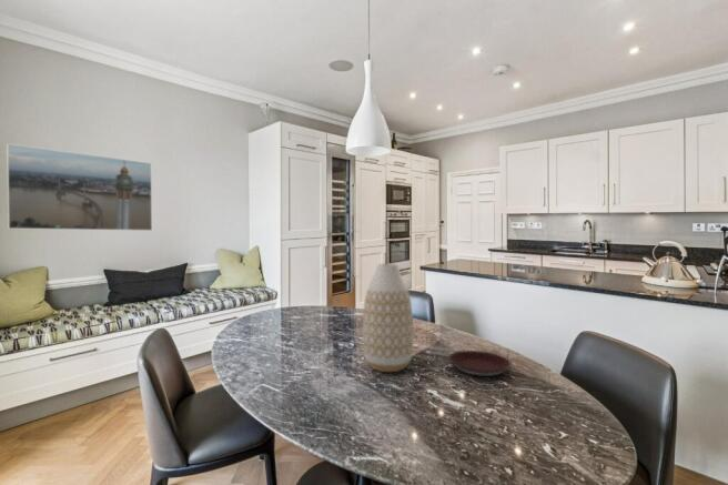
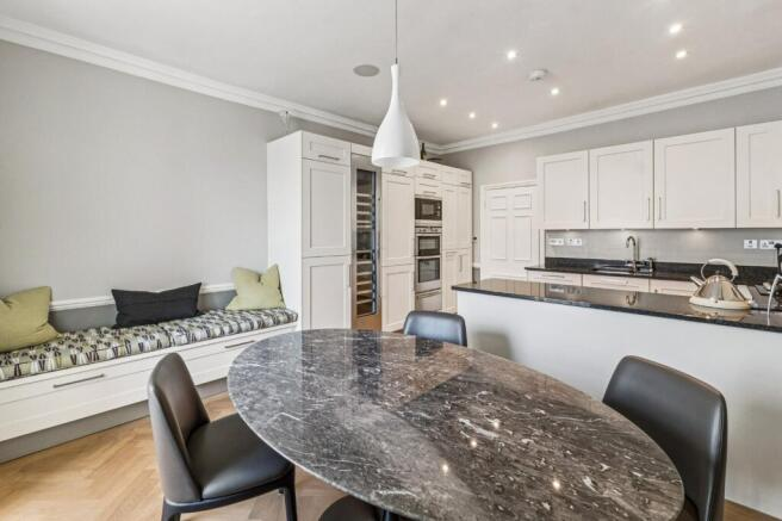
- vase (387, 315)
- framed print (88, 192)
- plate (478, 363)
